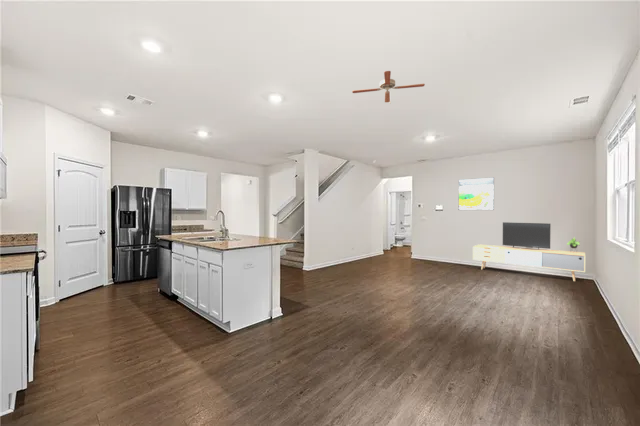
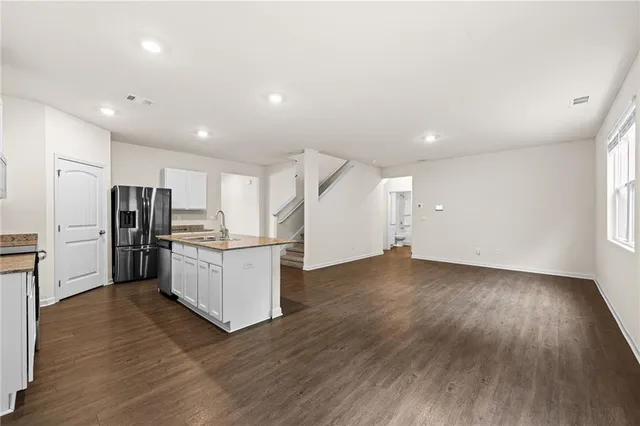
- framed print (475, 194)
- media console (524, 248)
- ceiling fan (387, 88)
